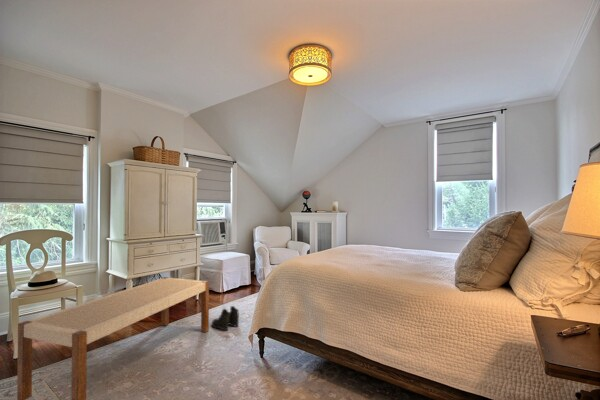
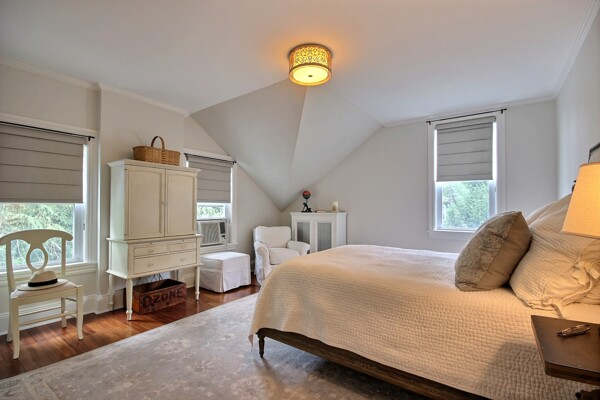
- bench (132, 323)
- boots (225, 316)
